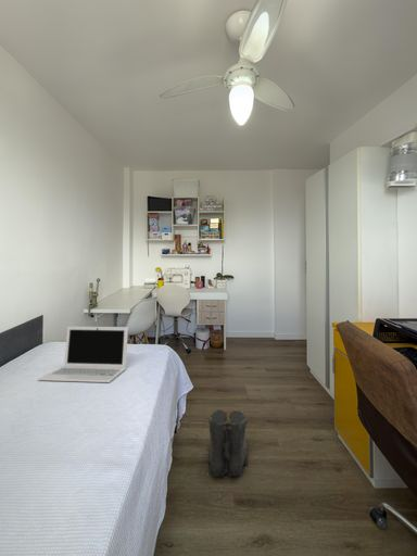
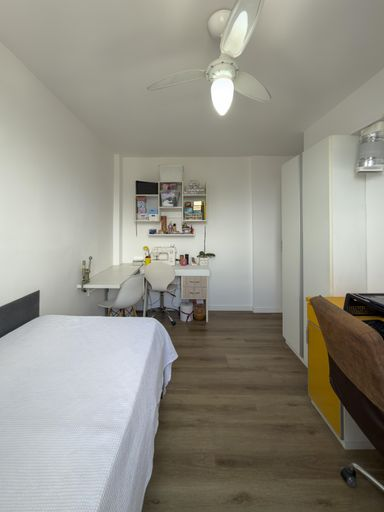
- laptop (86, 352)
- boots (228, 433)
